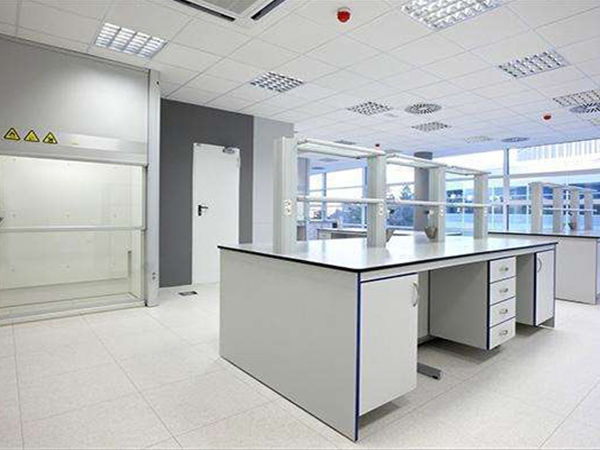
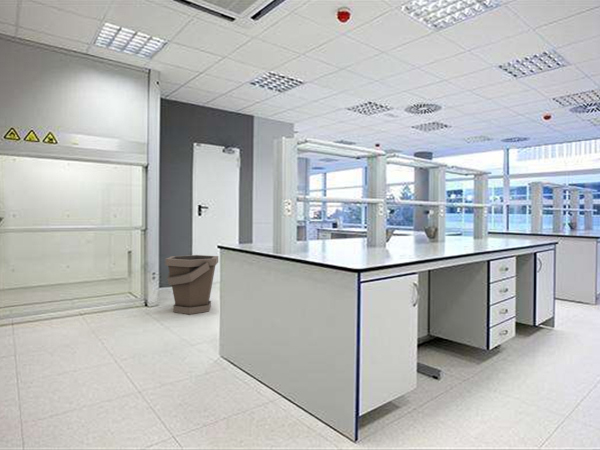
+ bucket (193, 283)
